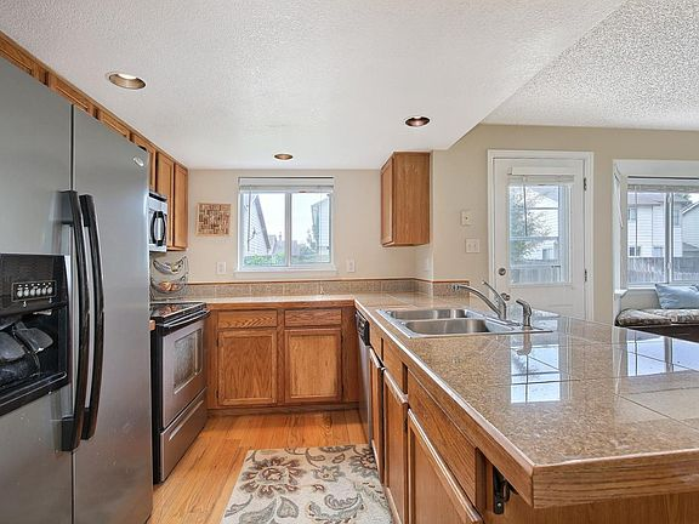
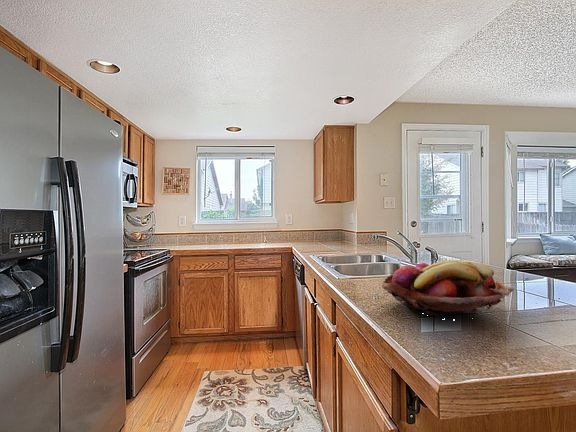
+ fruit basket (442, 283)
